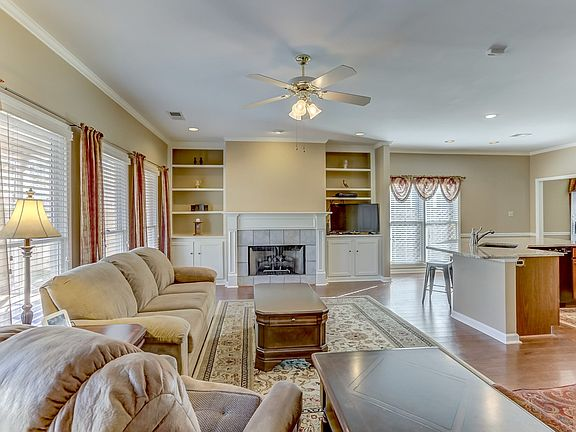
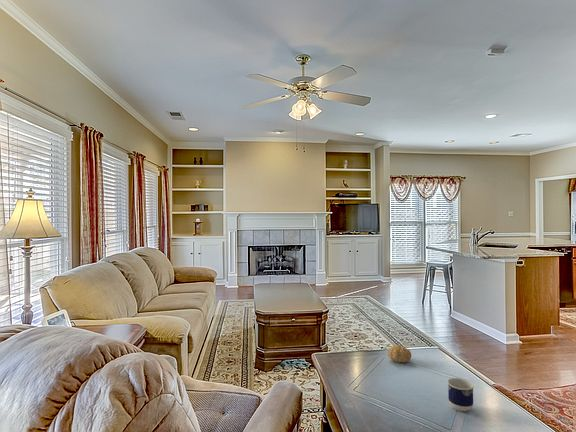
+ fruit (399, 353)
+ cup (459, 396)
